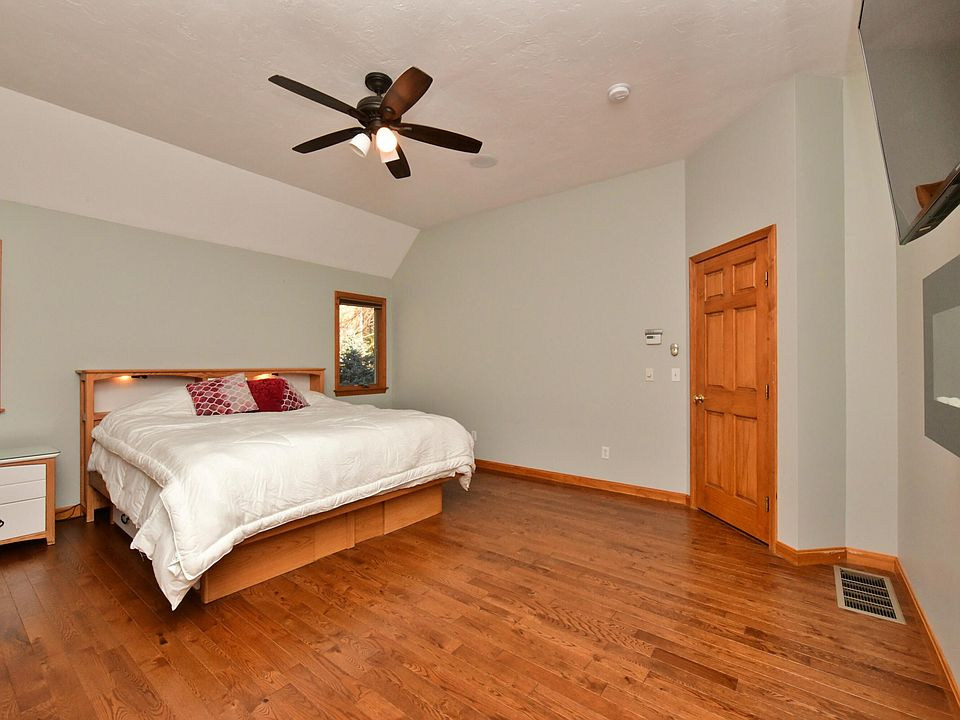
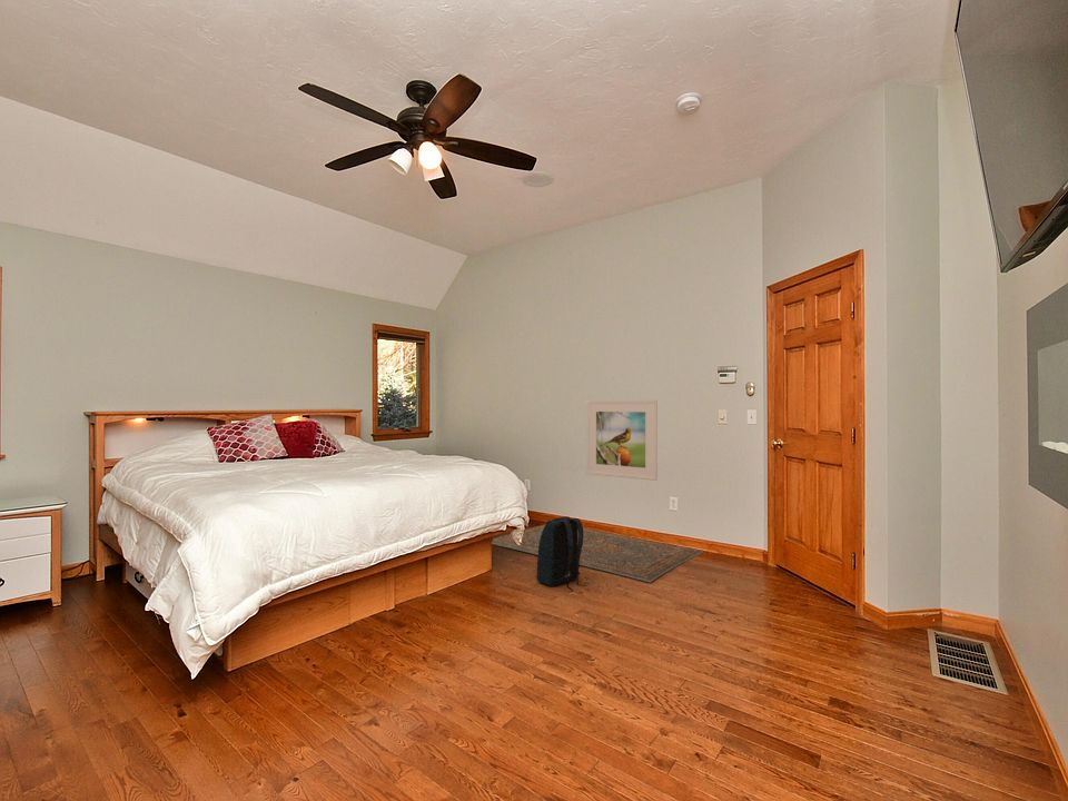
+ backpack (563, 548)
+ rug (590, 545)
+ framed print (620, 438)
